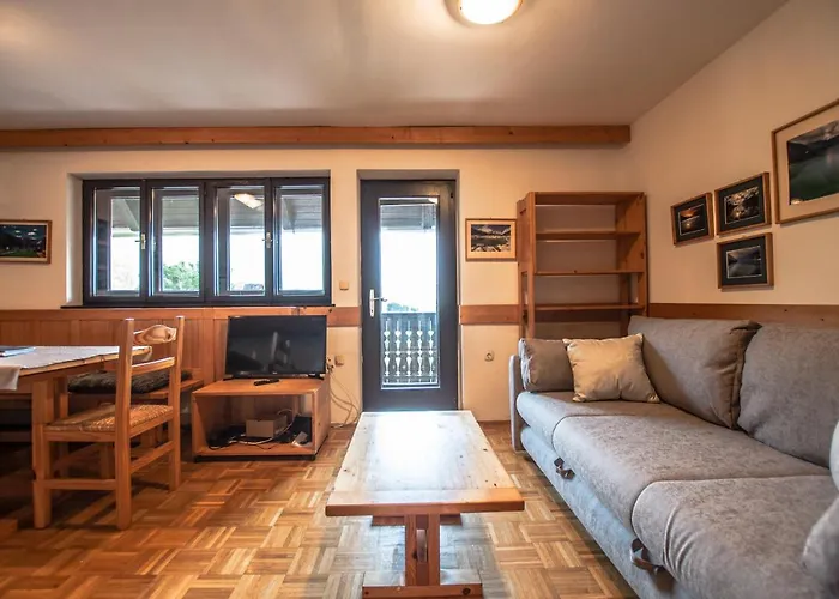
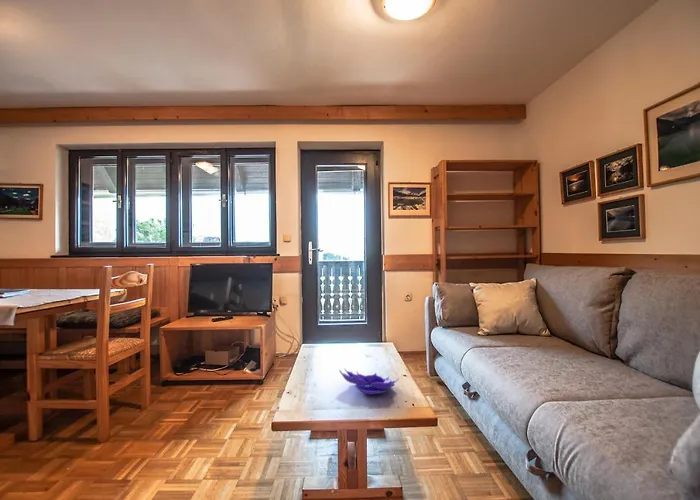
+ decorative bowl (372, 377)
